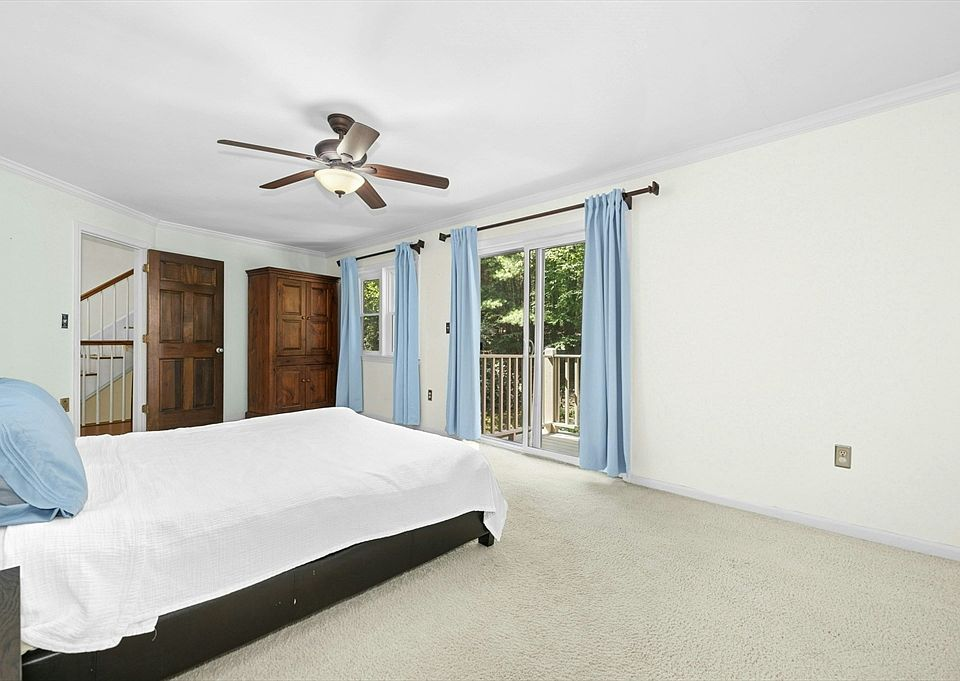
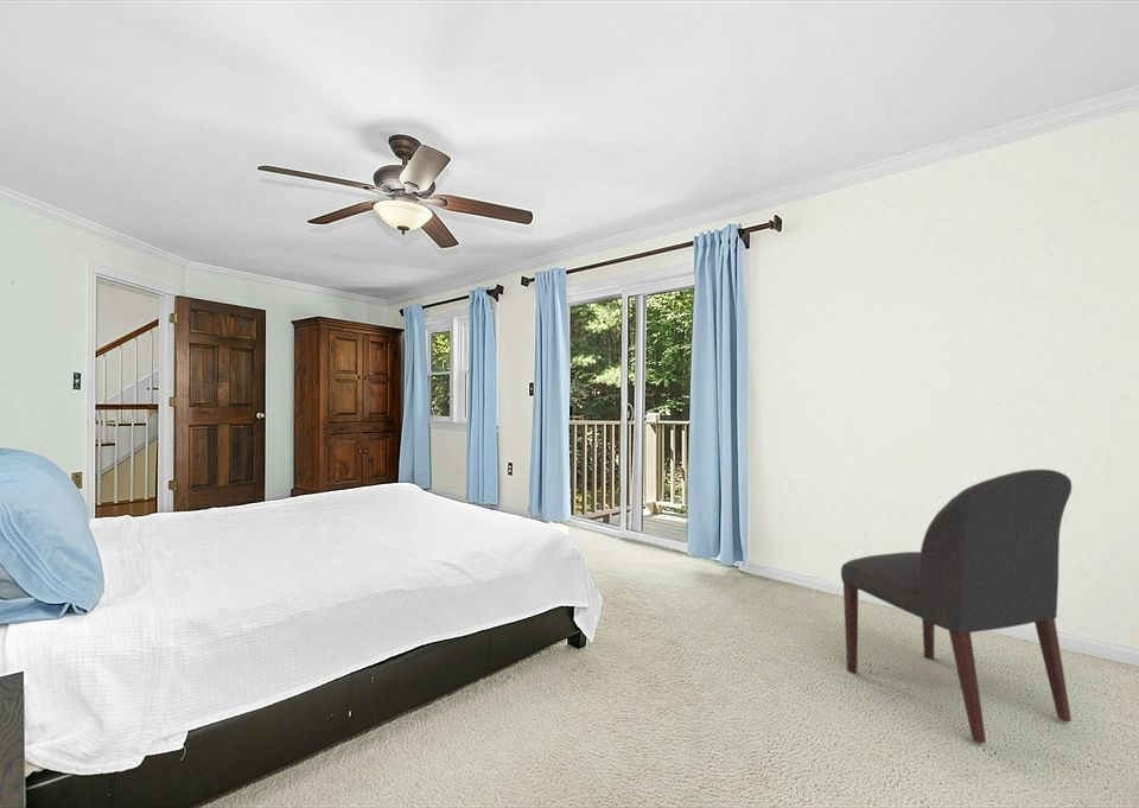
+ chair (952, 579)
